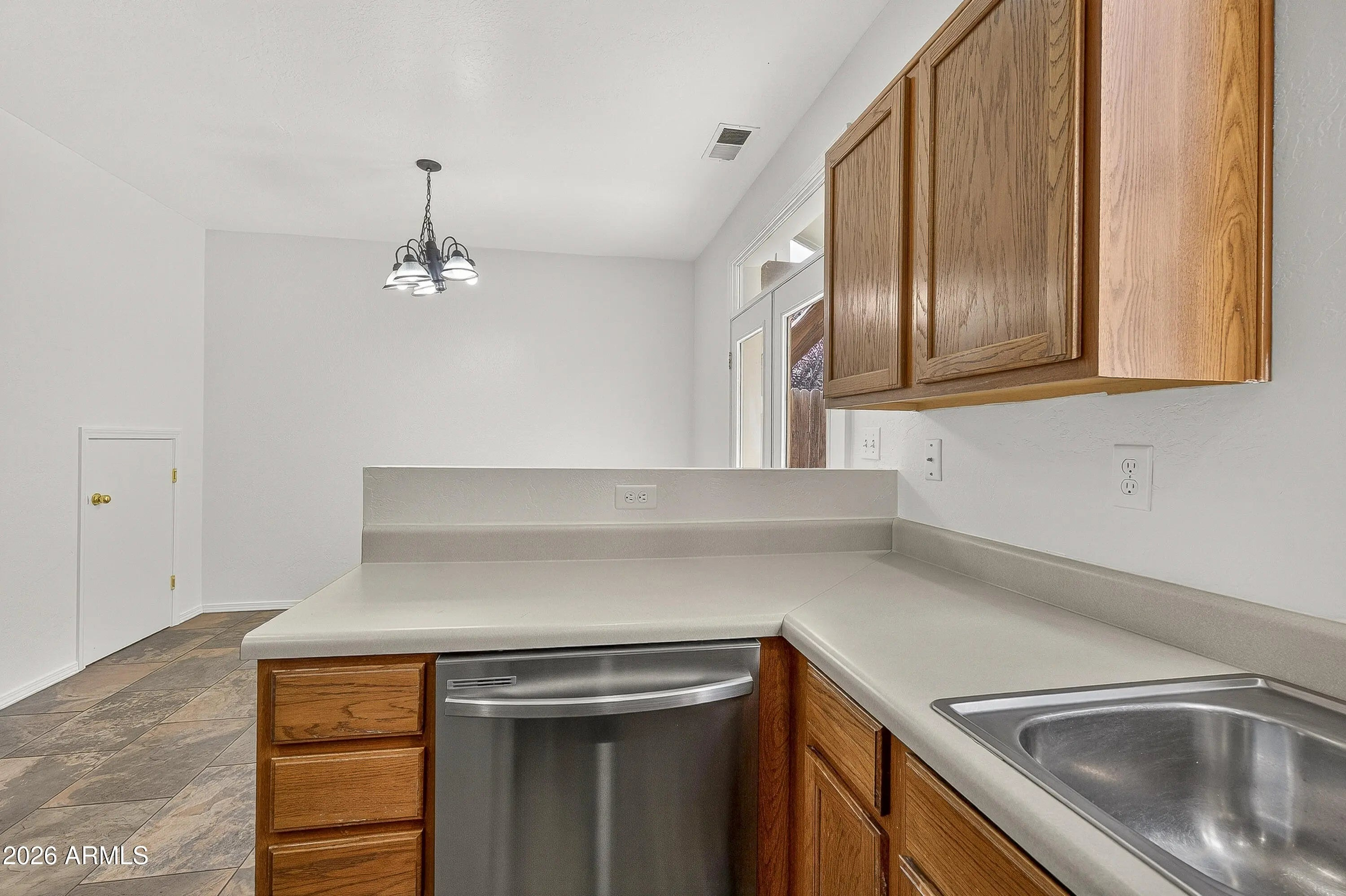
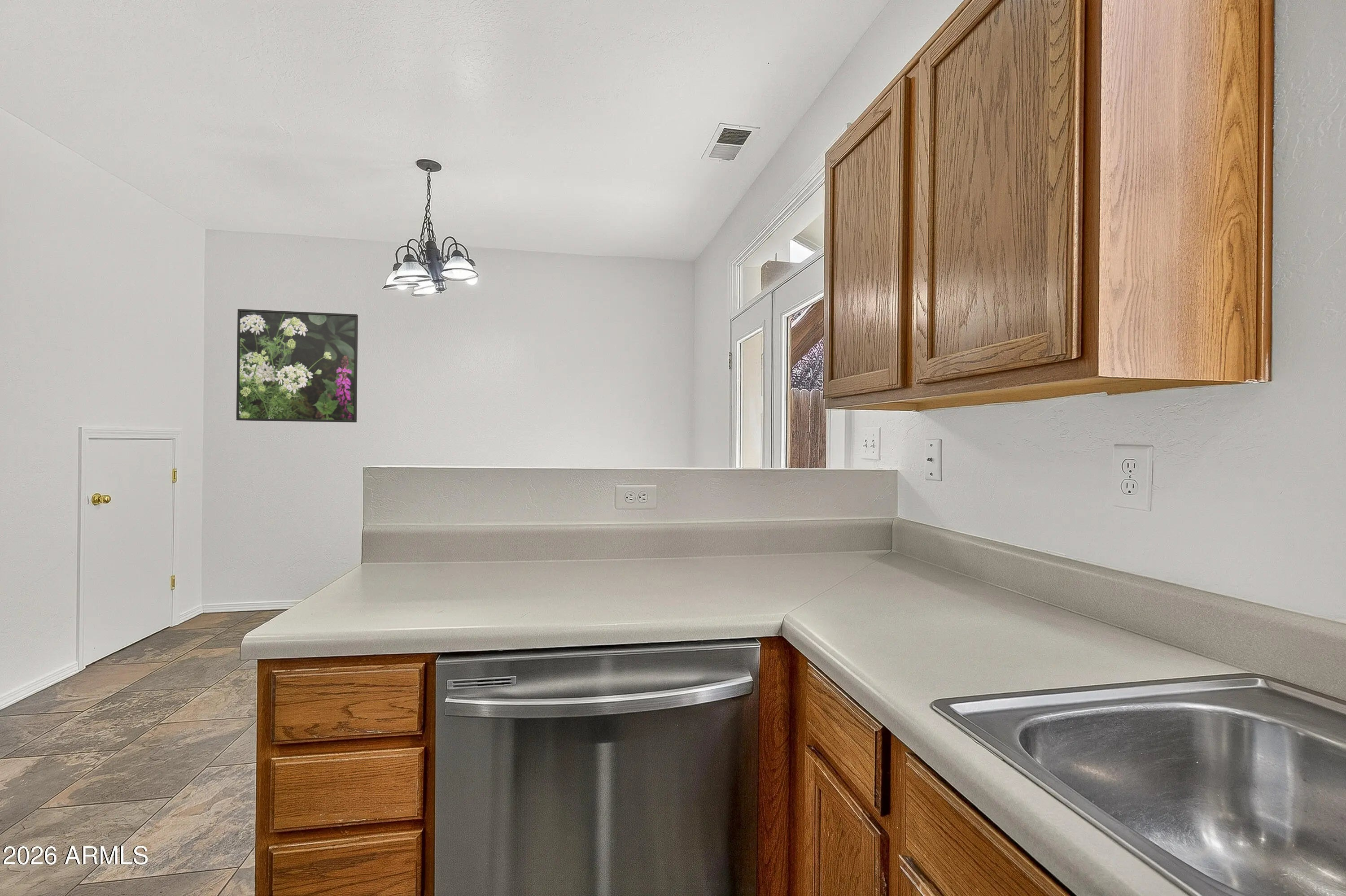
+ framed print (298, 366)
